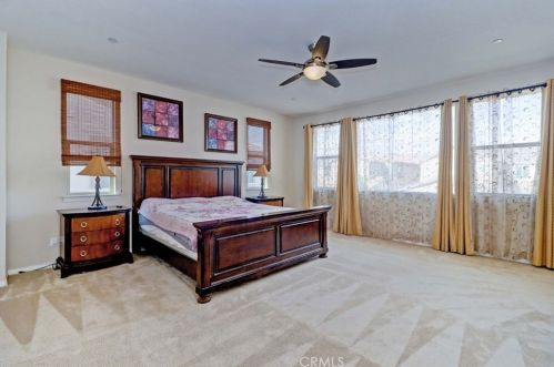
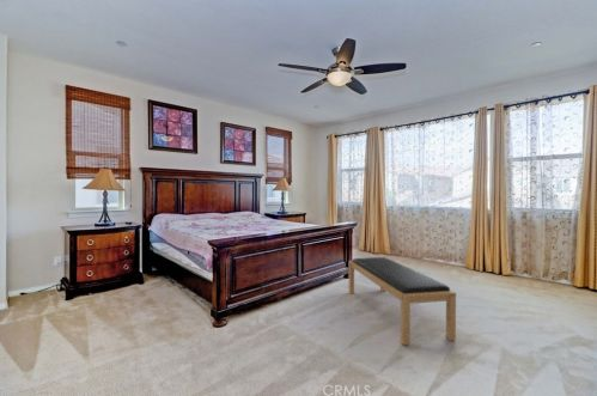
+ bench (391, 290)
